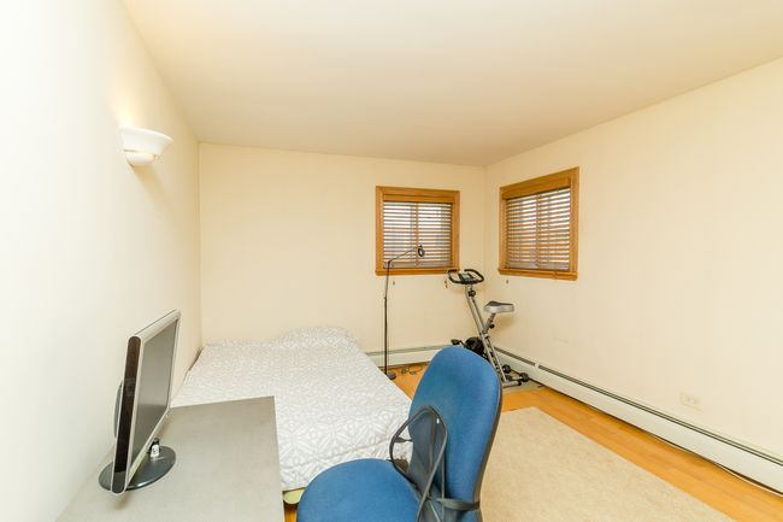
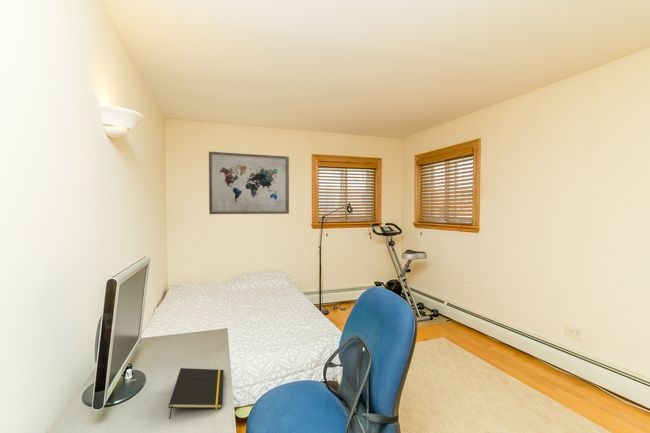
+ wall art (250, 184)
+ notepad (199, 386)
